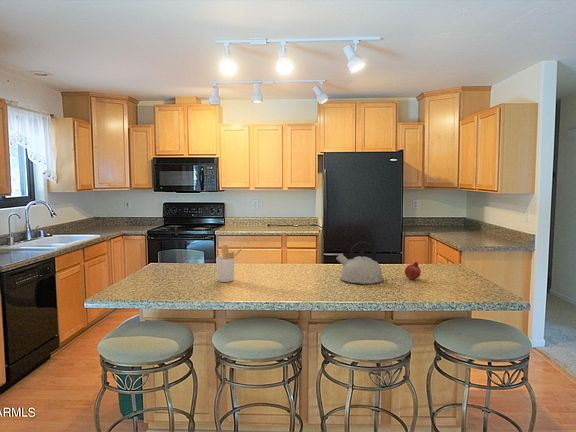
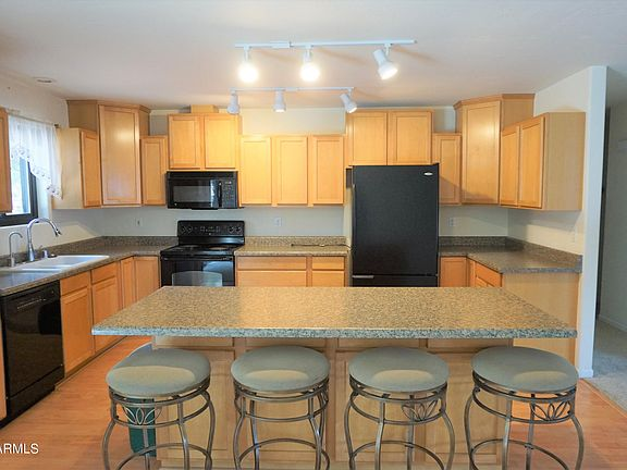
- kettle (359, 260)
- fruit (412, 270)
- utensil holder (230, 263)
